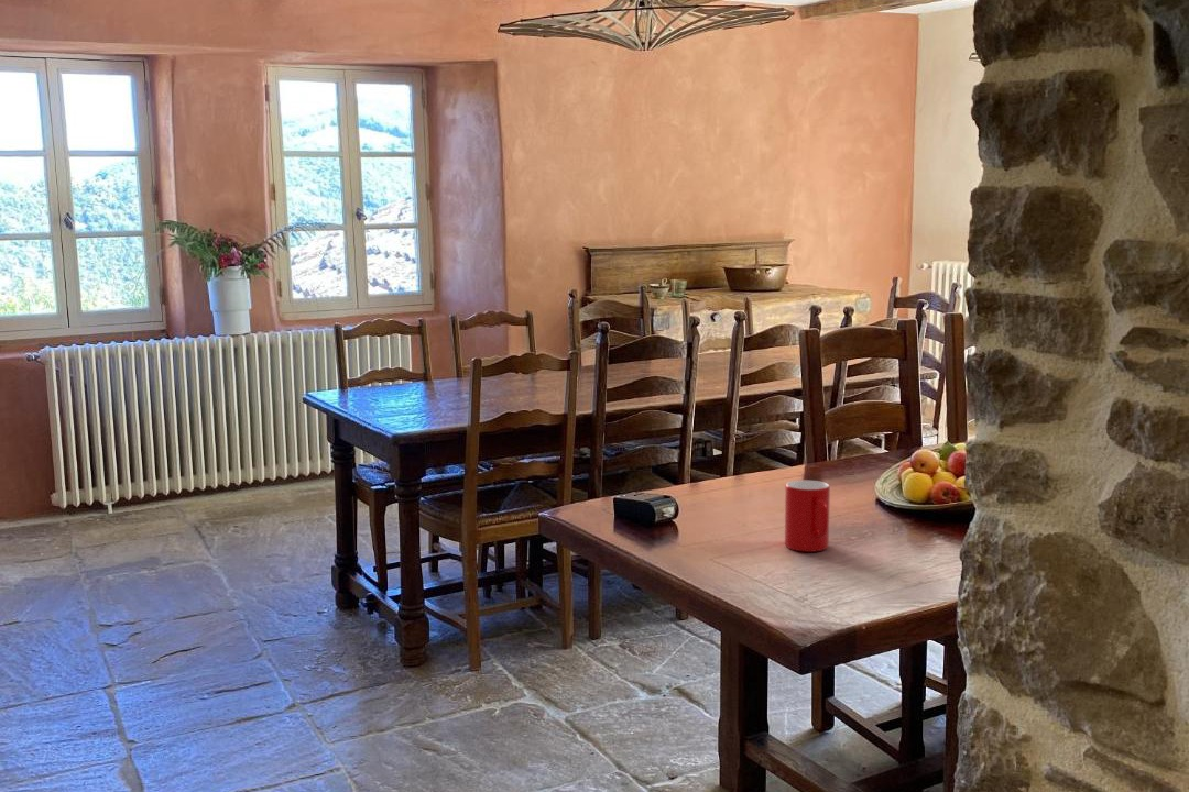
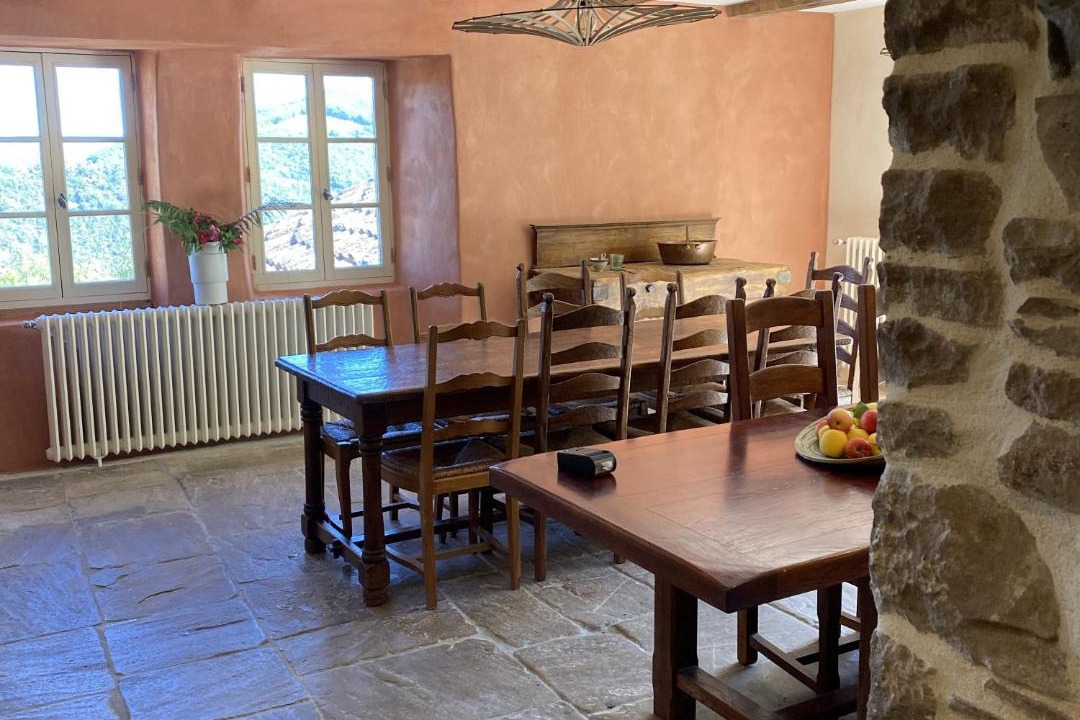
- cup (808, 517)
